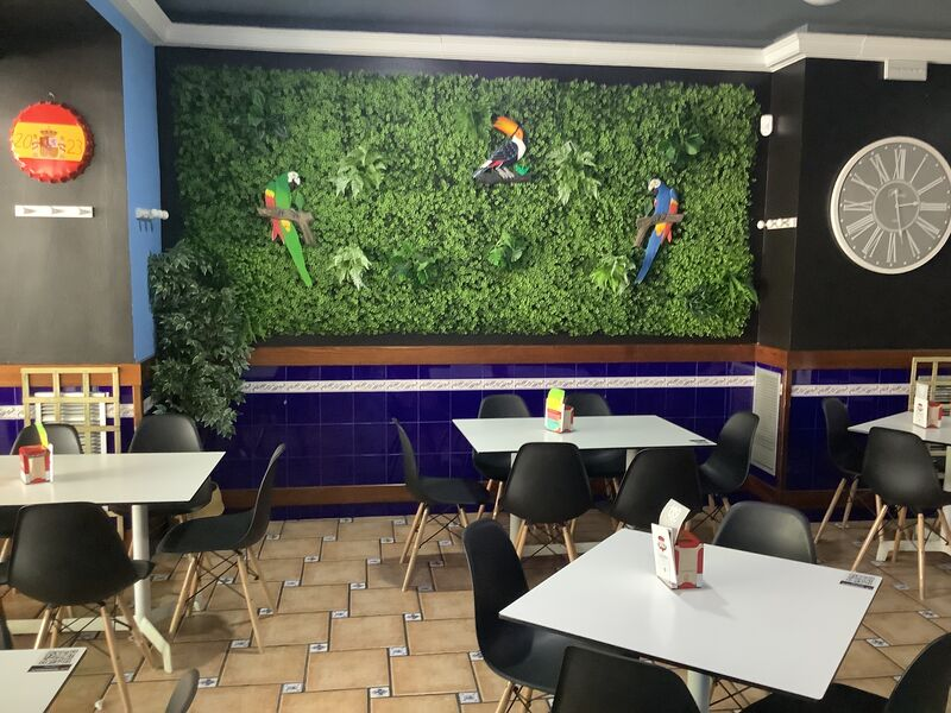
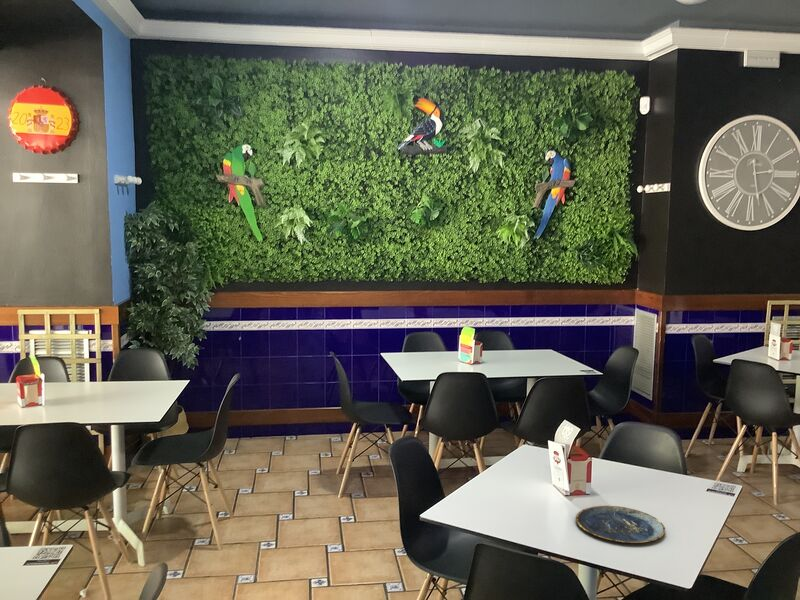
+ plate (619, 524)
